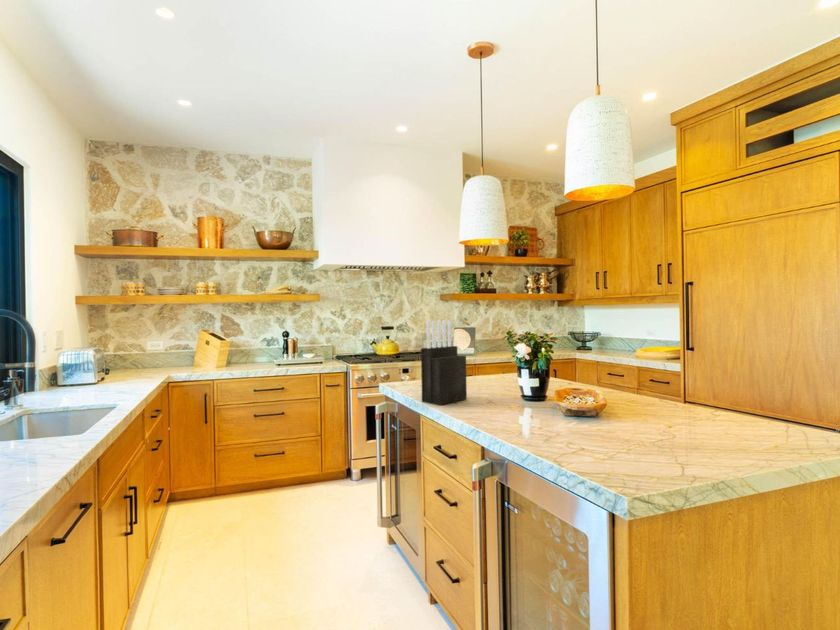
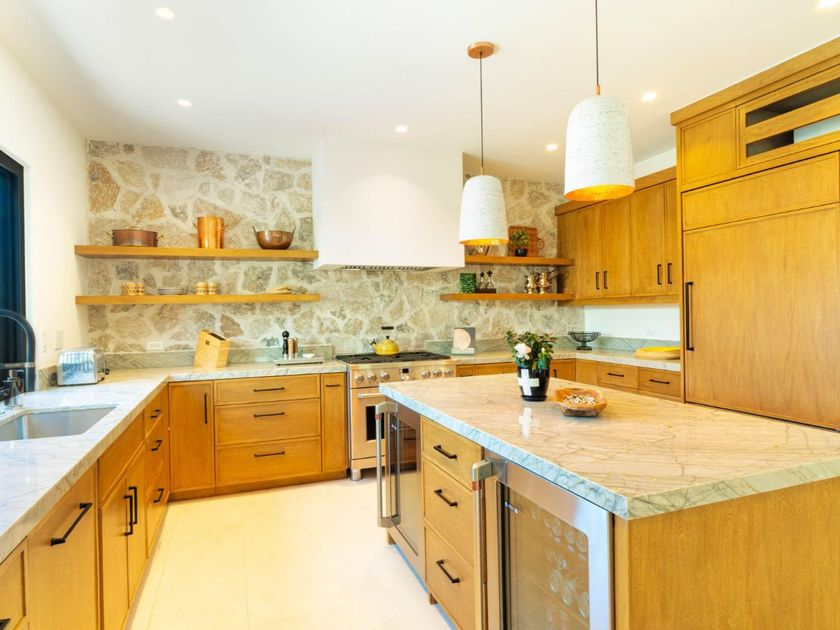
- knife block (445, 360)
